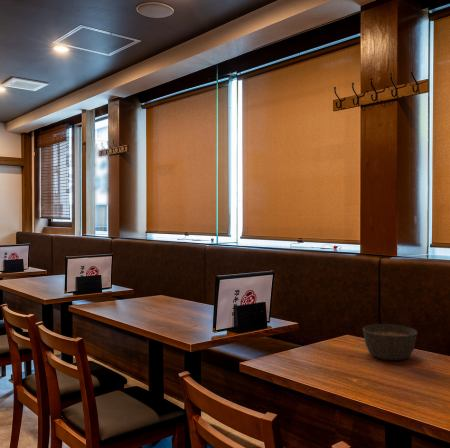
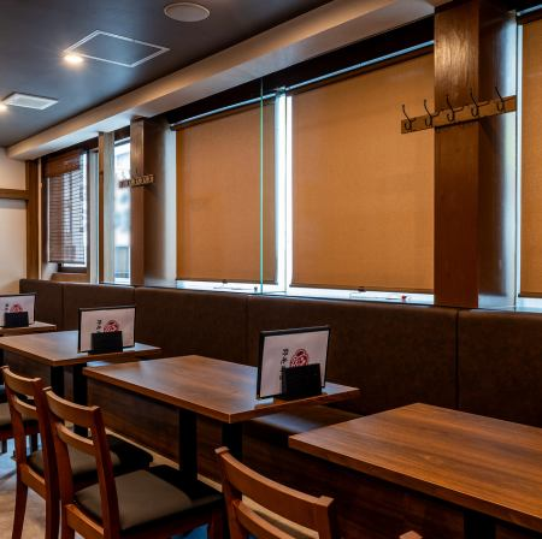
- soup bowl (389, 342)
